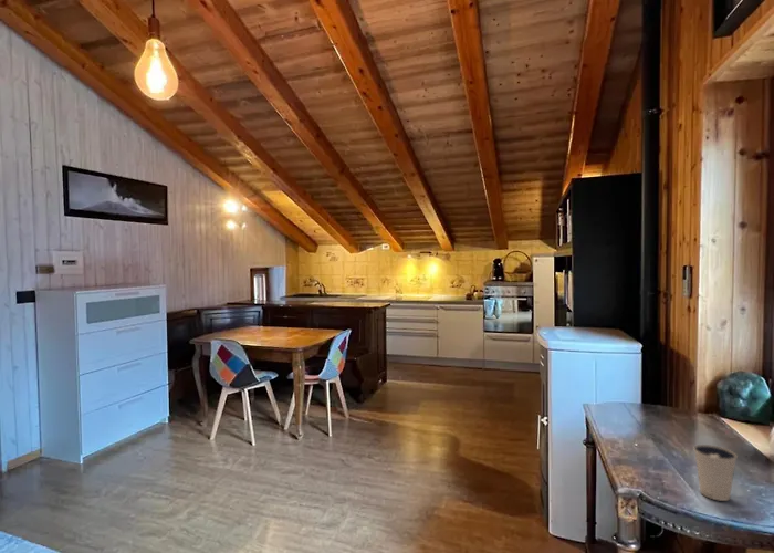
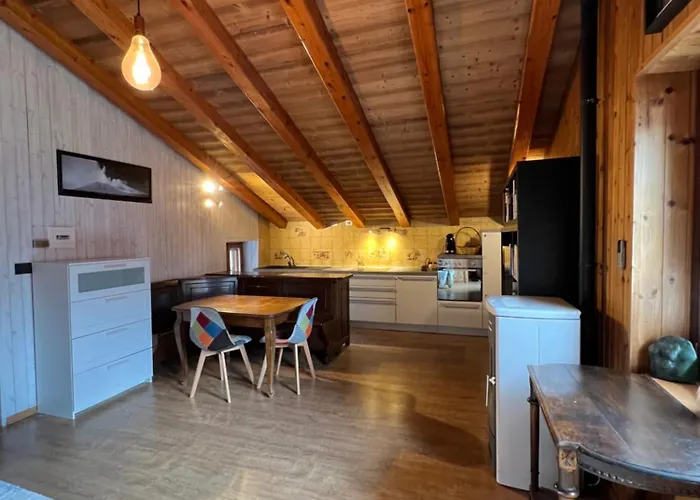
- dixie cup (714, 473)
